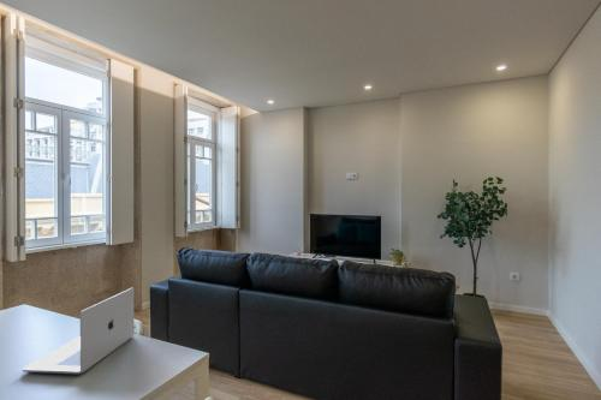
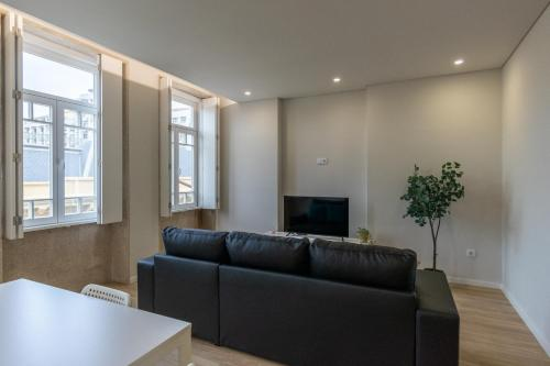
- laptop (84, 324)
